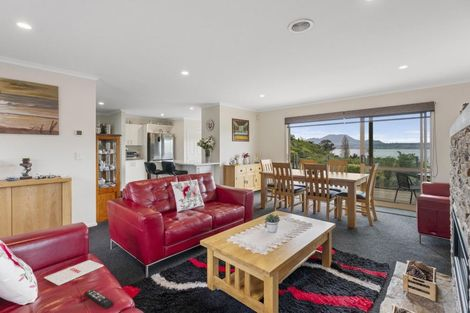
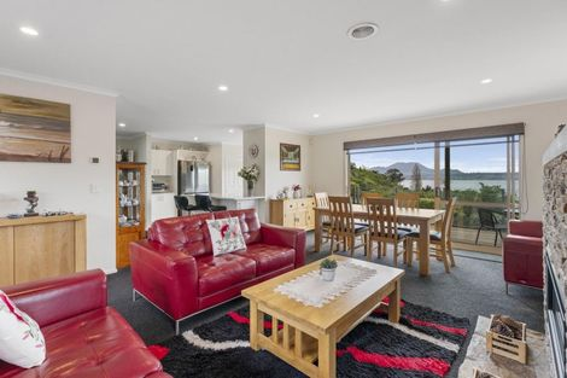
- remote control (98, 298)
- magazine (75, 271)
